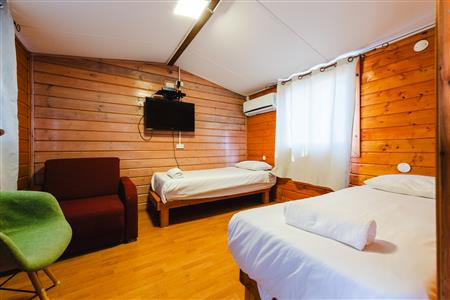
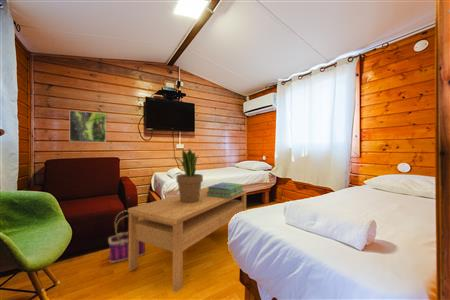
+ stack of books (225, 189)
+ potted plant (187, 174)
+ coffee table (198, 222)
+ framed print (88, 127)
+ basket (127, 234)
